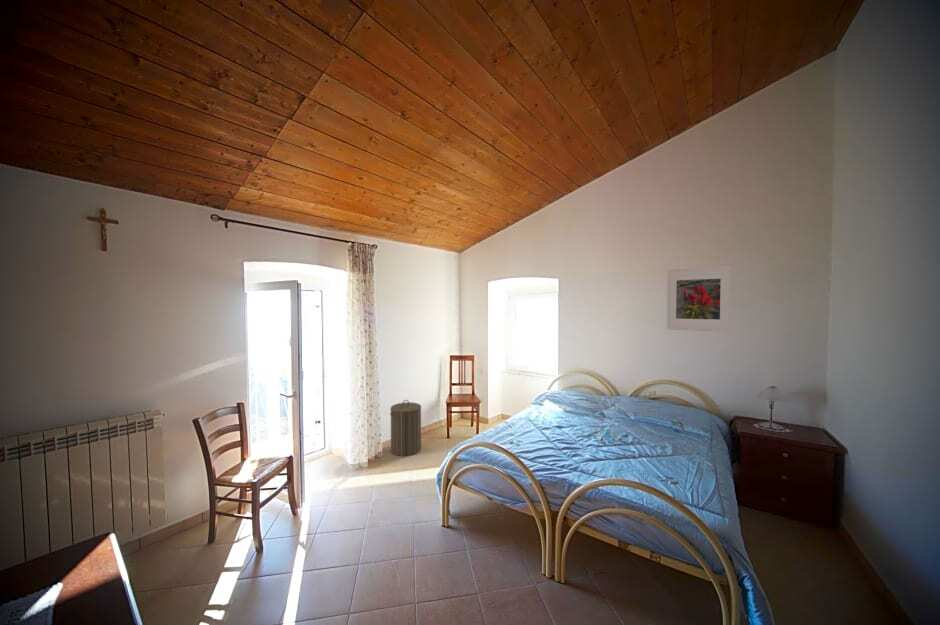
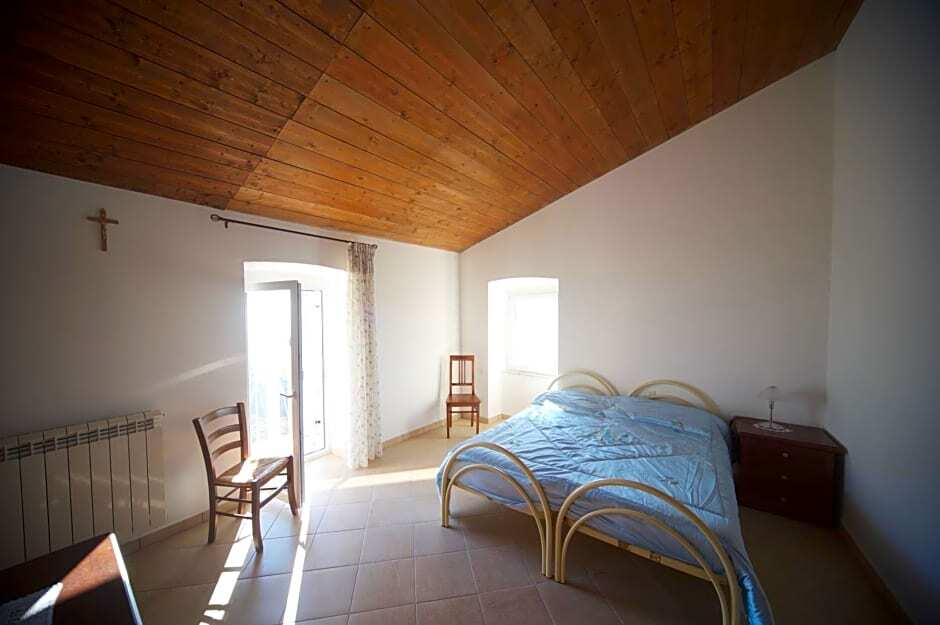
- laundry hamper (406, 424)
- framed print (697, 299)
